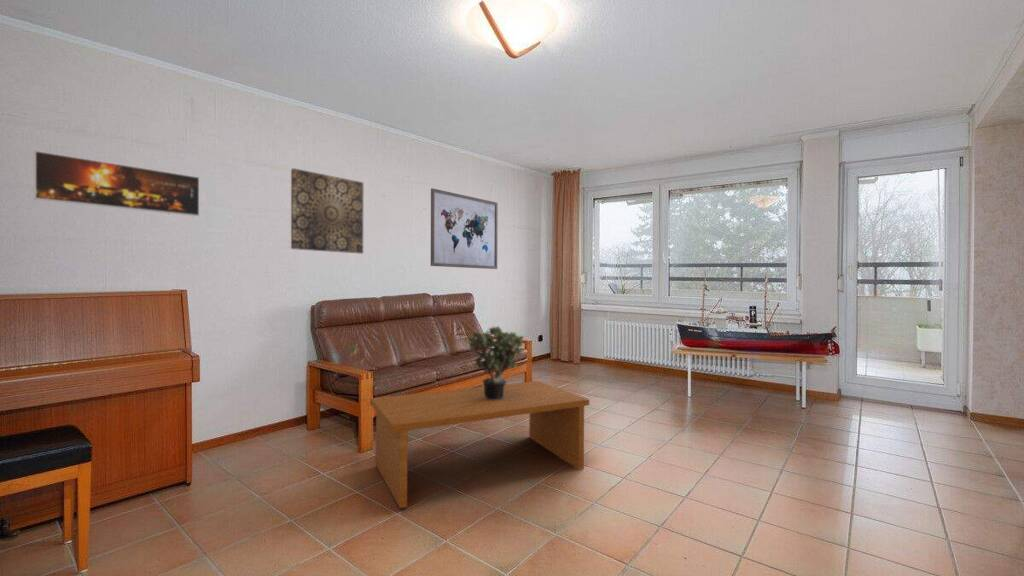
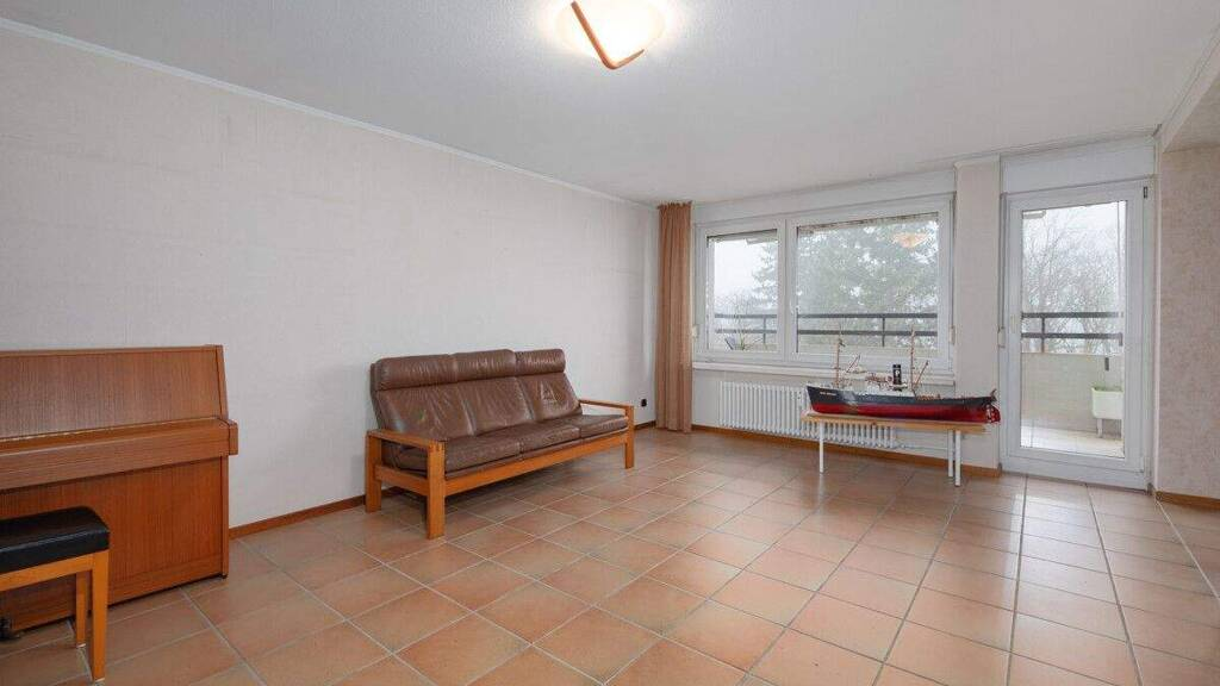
- wall art (466, 231)
- potted plant (498, 361)
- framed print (125, 187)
- wall art (329, 213)
- coffee table (478, 420)
